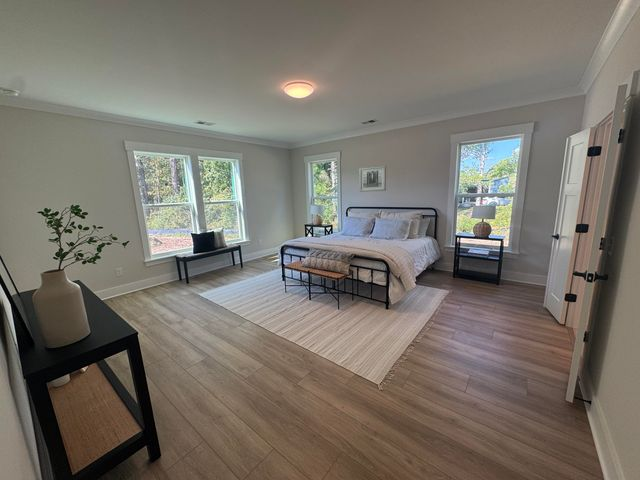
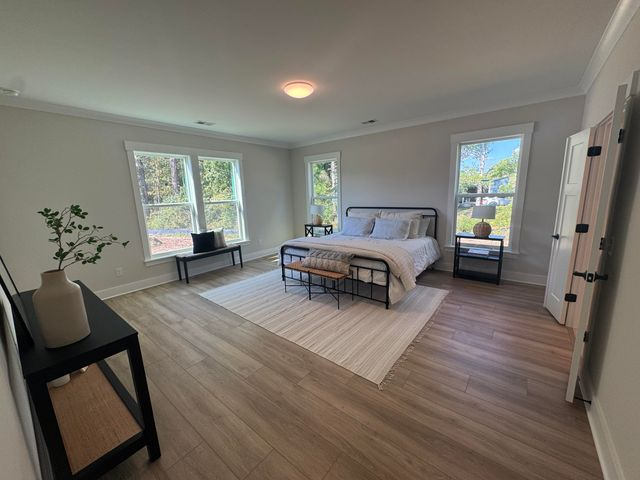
- wall art (372, 179)
